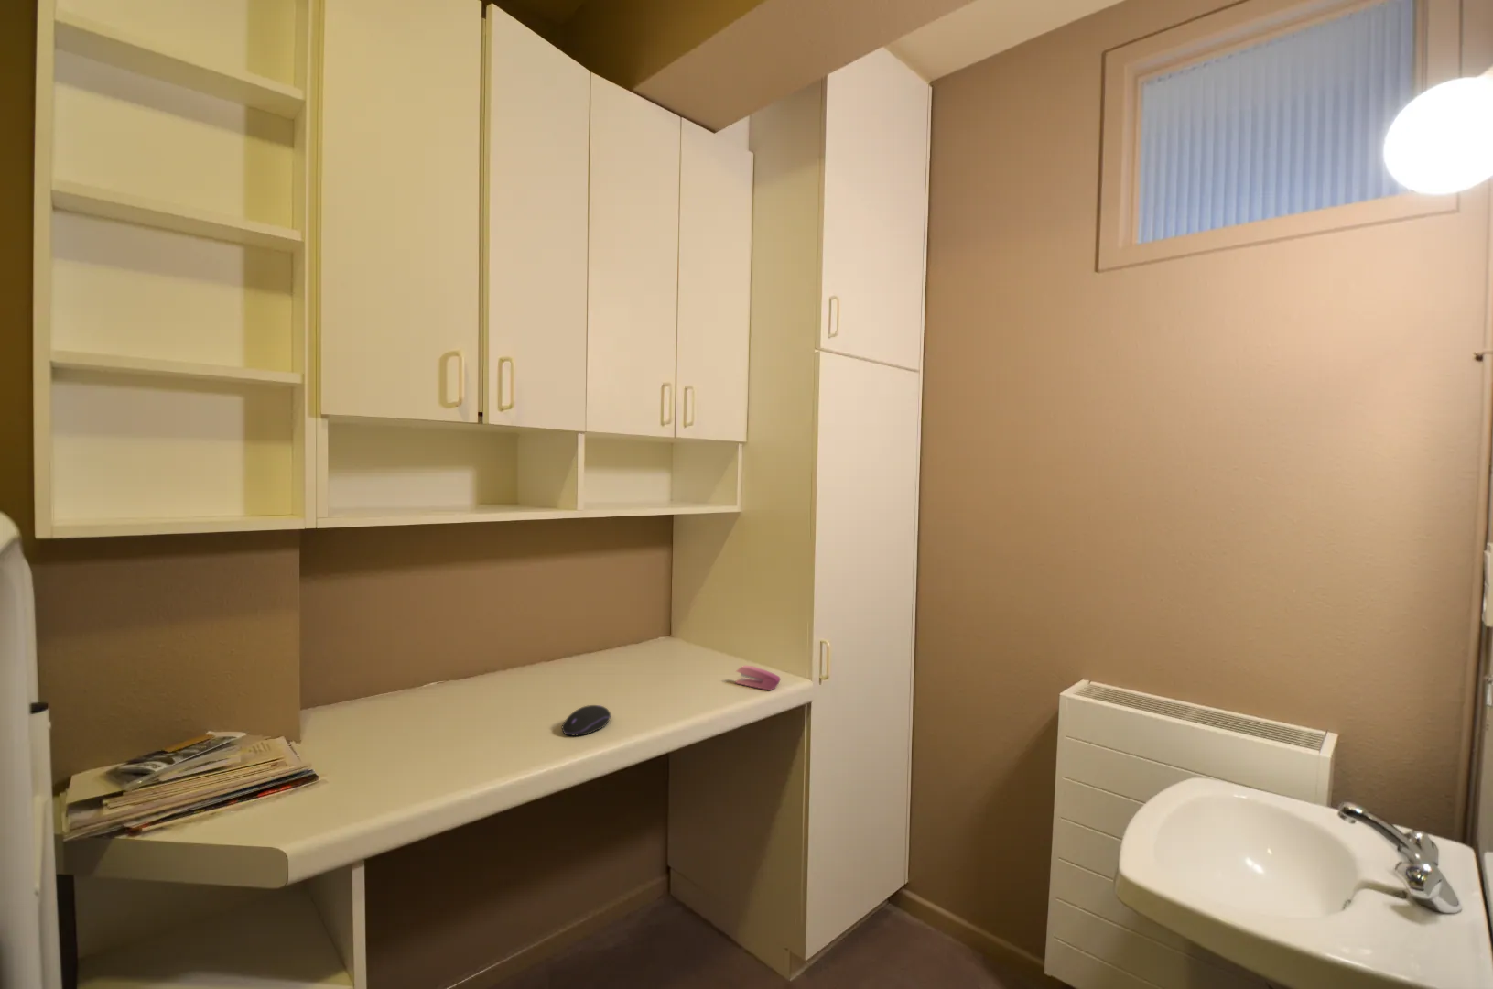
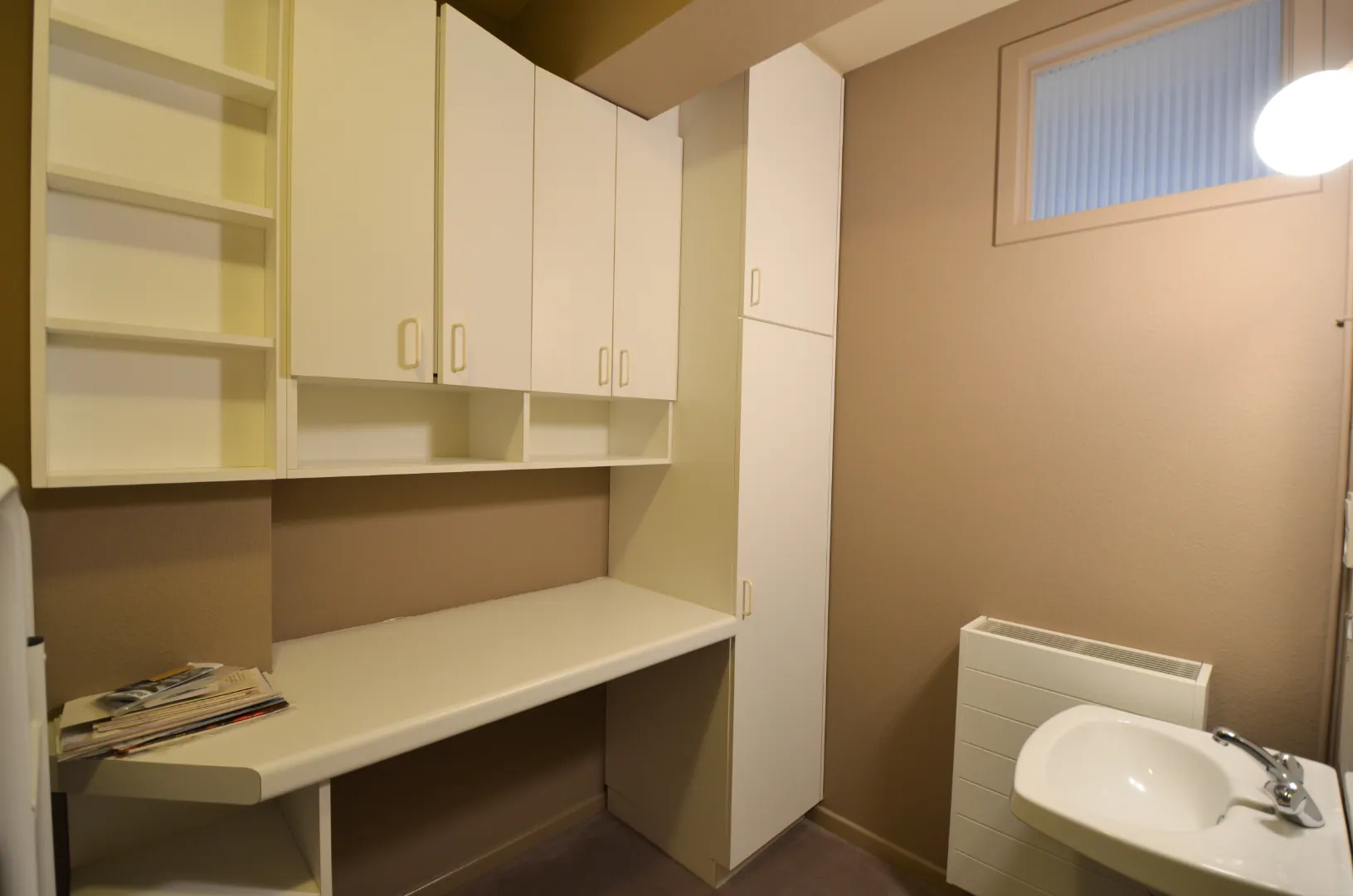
- computer mouse (586, 717)
- stapler (757, 677)
